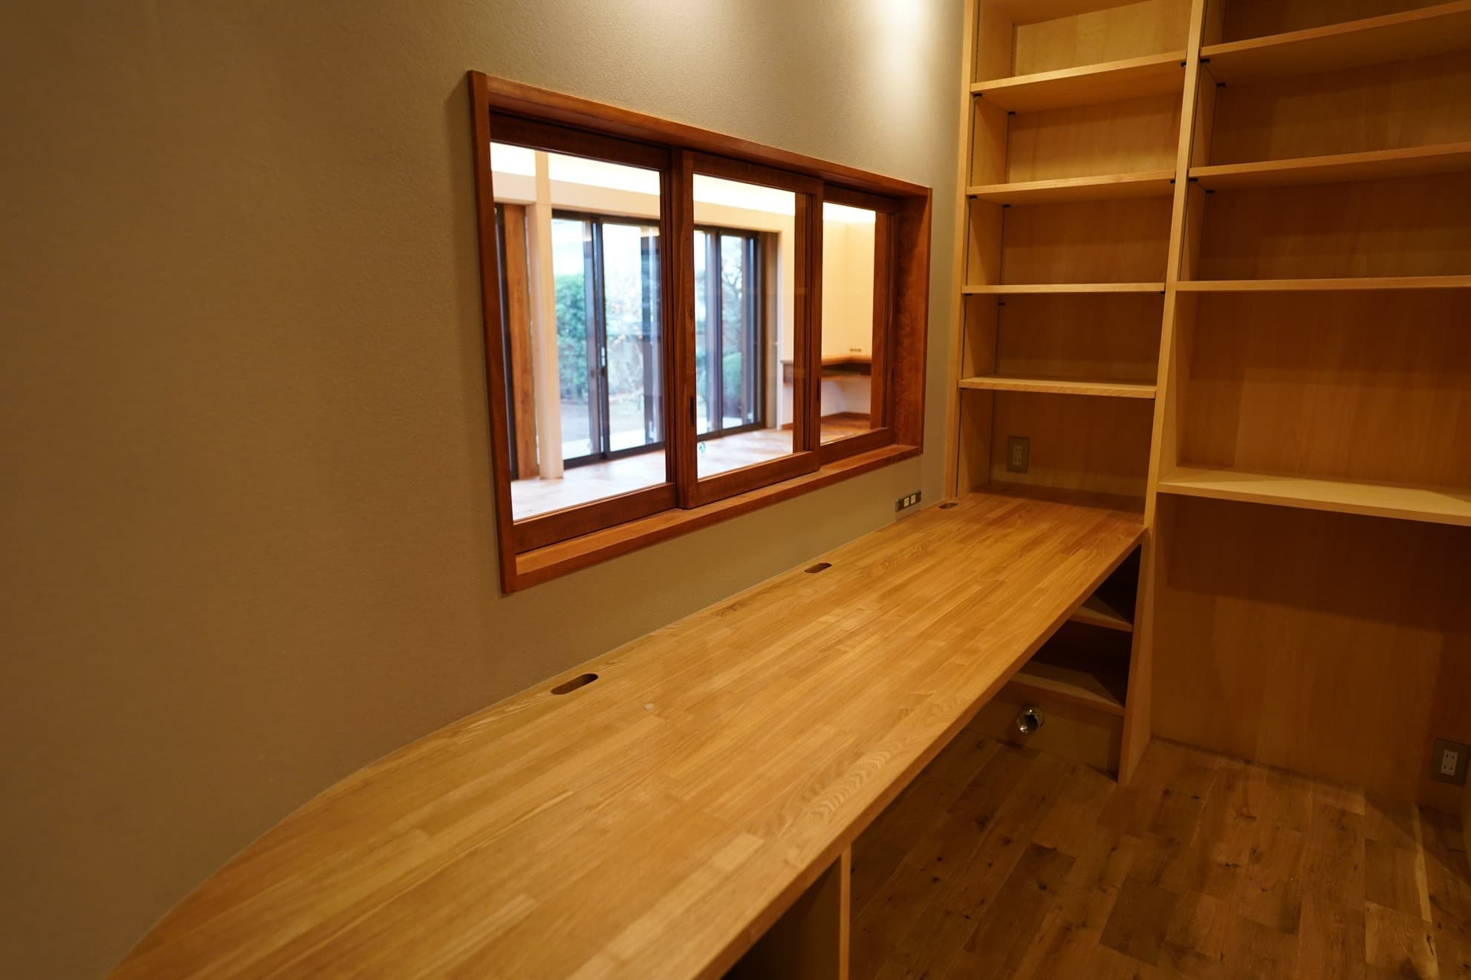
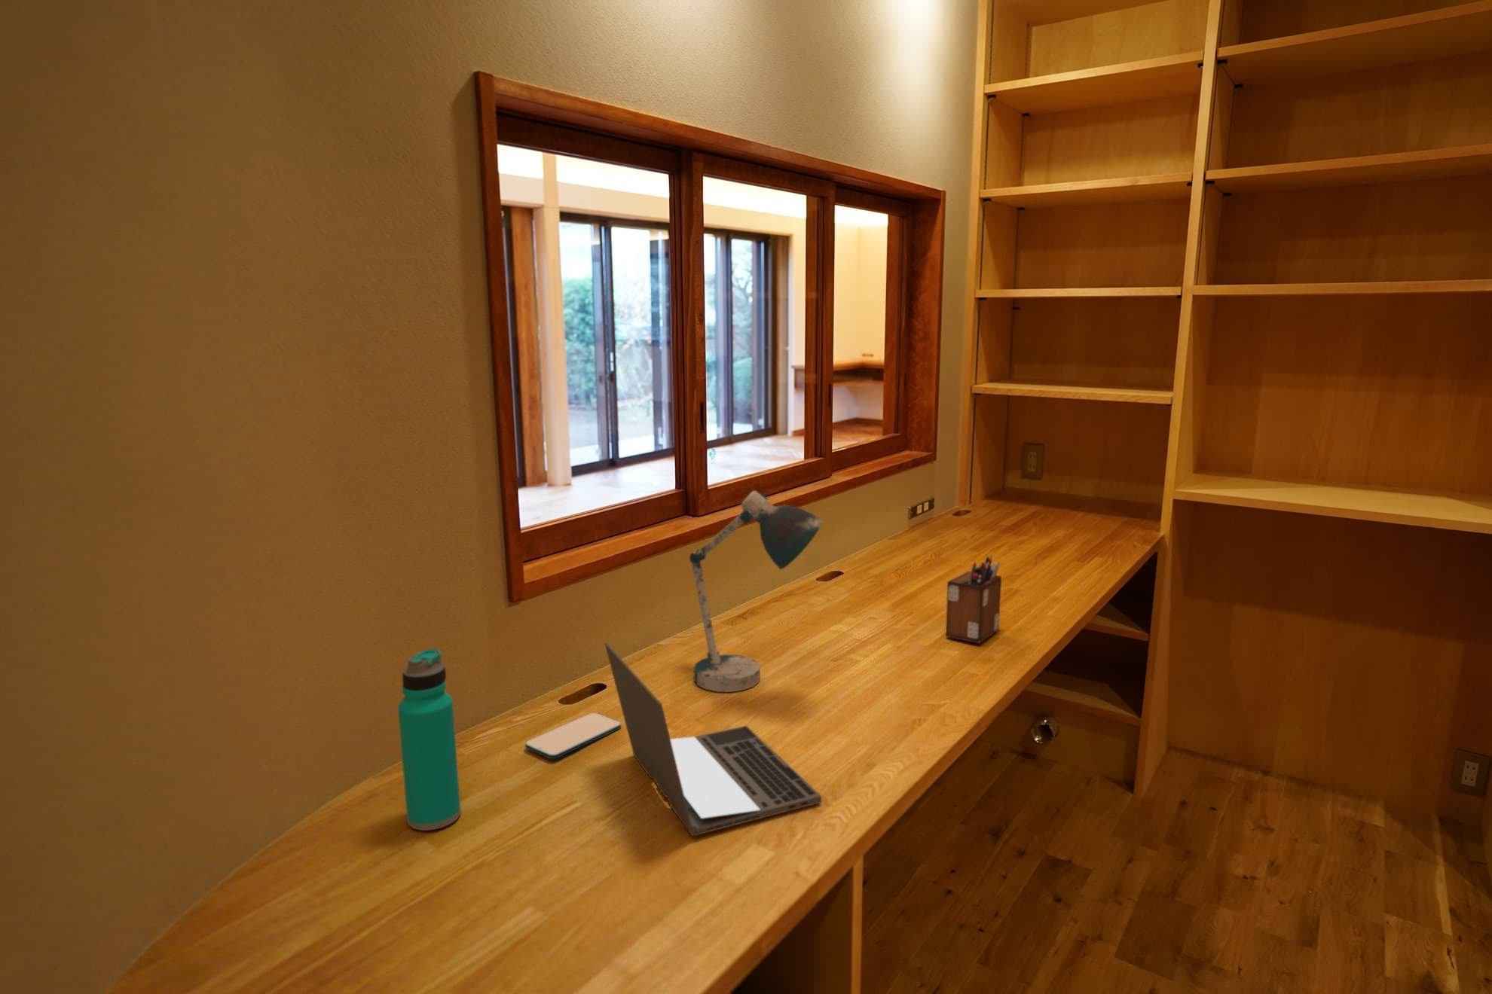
+ smartphone (574, 734)
+ water bottle (429, 738)
+ desk lamp (774, 562)
+ desk organizer (974, 596)
+ laptop (712, 732)
